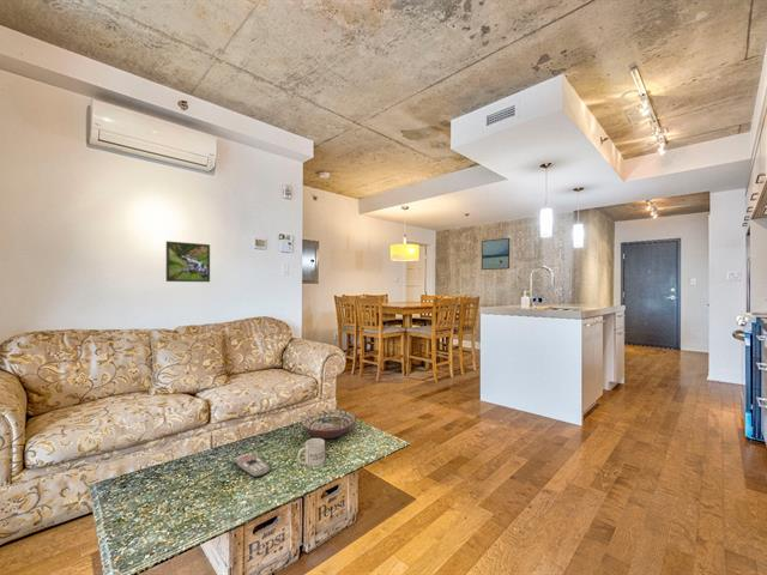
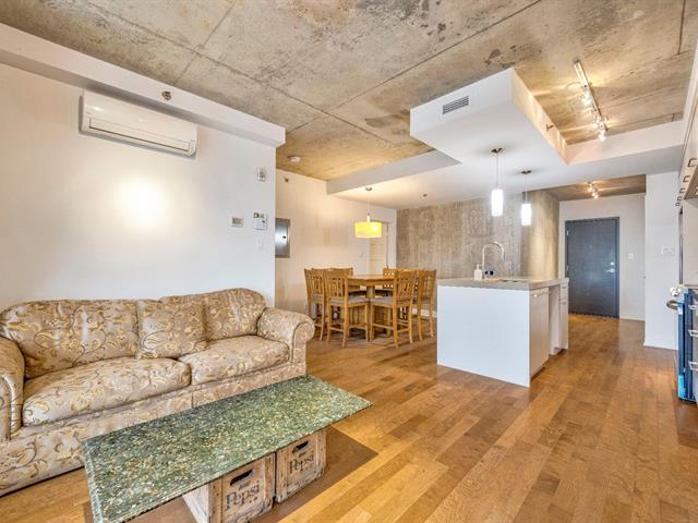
- remote control (252, 464)
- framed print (188, 262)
- mug (310, 453)
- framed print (495, 254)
- decorative bowl (328, 425)
